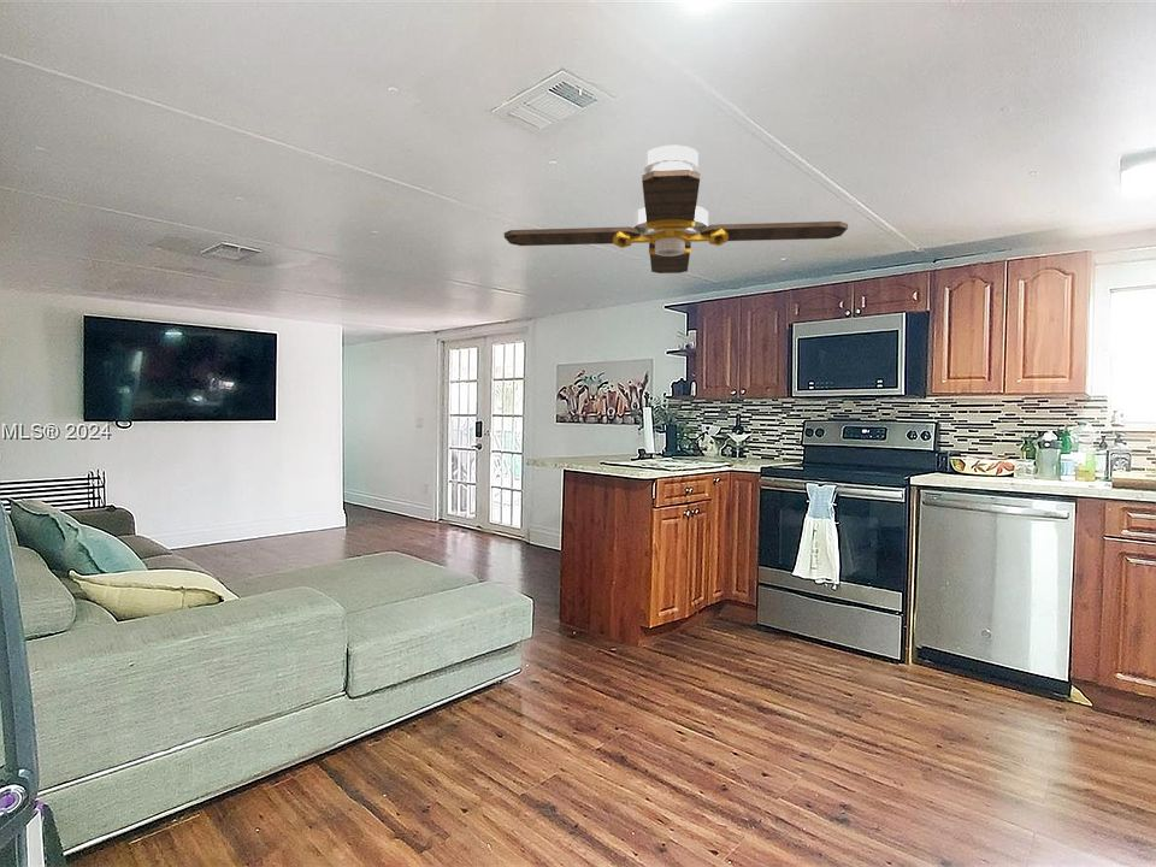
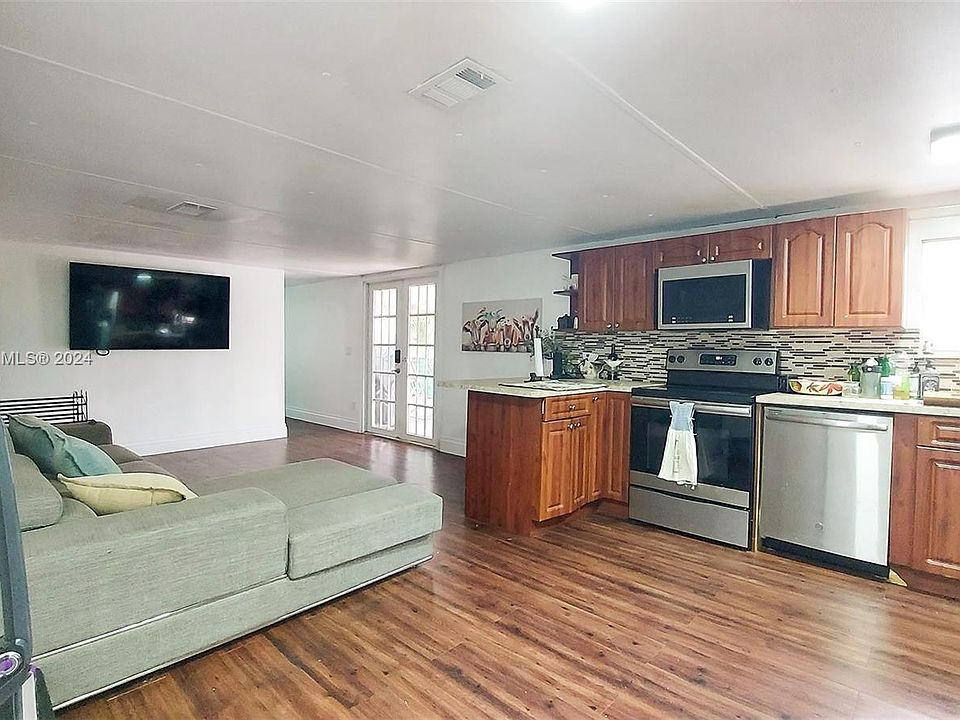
- ceiling fan (670, 204)
